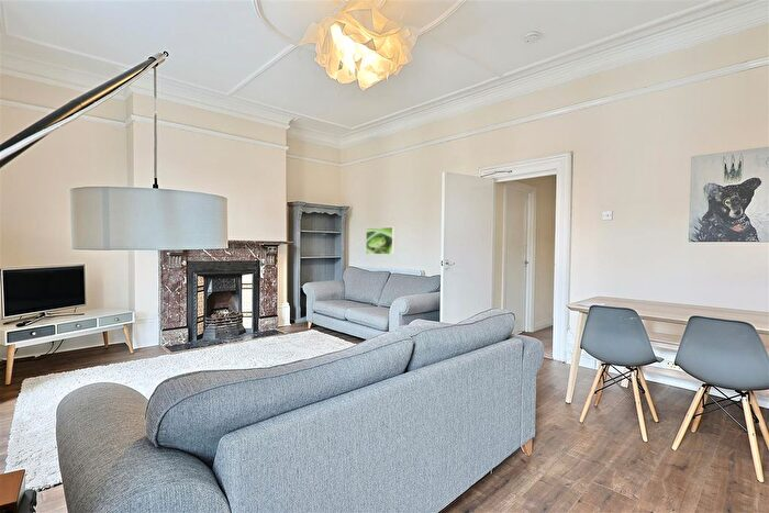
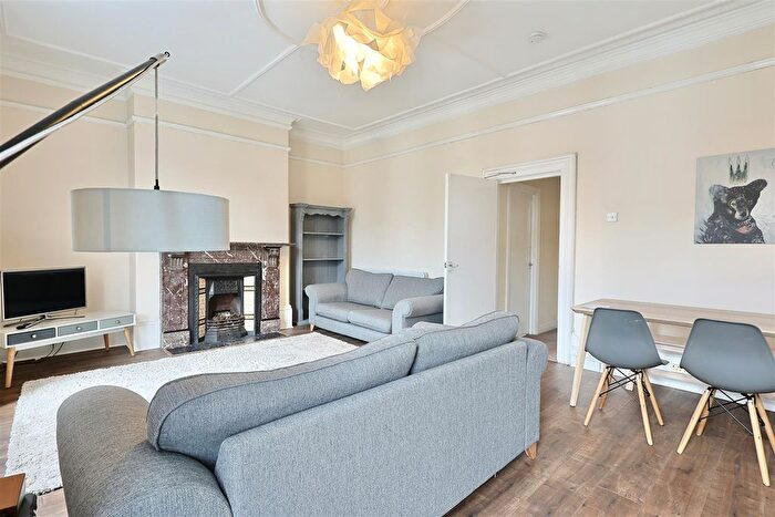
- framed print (379, 241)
